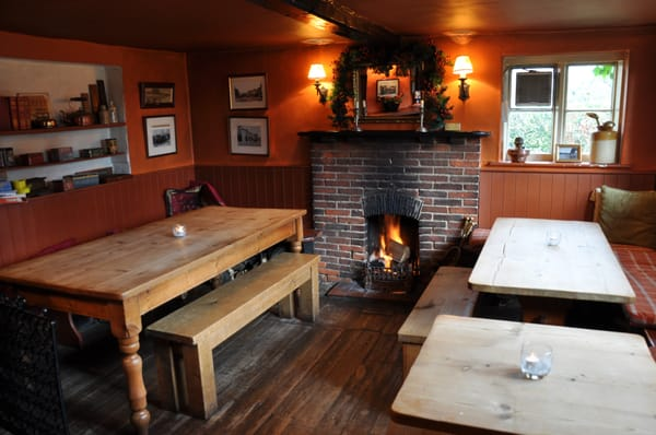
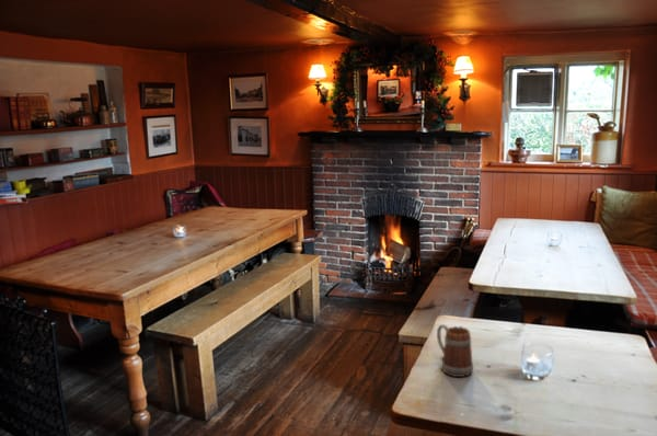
+ beer mug (452, 348)
